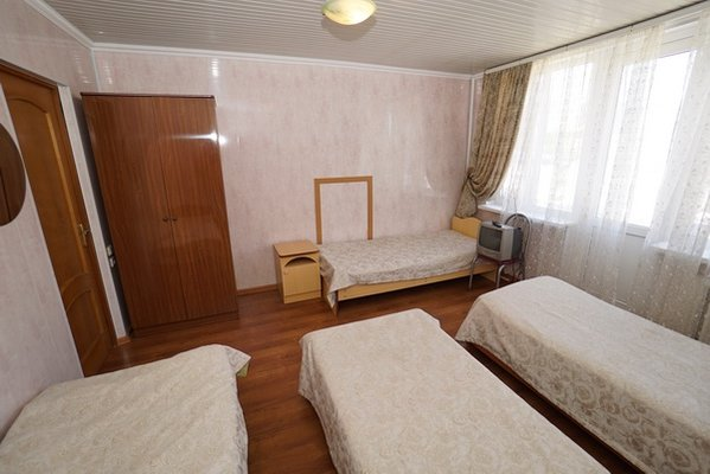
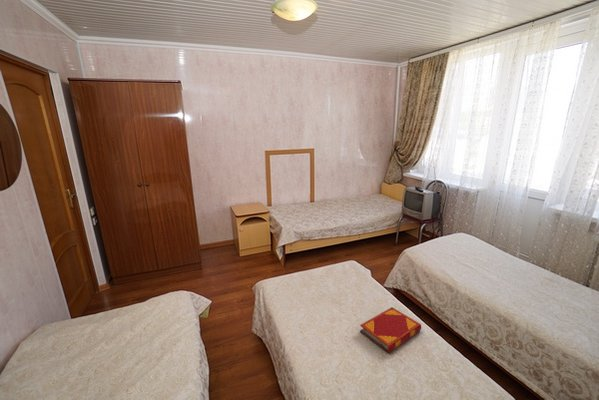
+ hardback book (390, 327)
